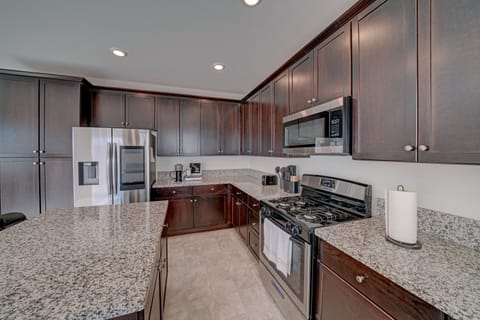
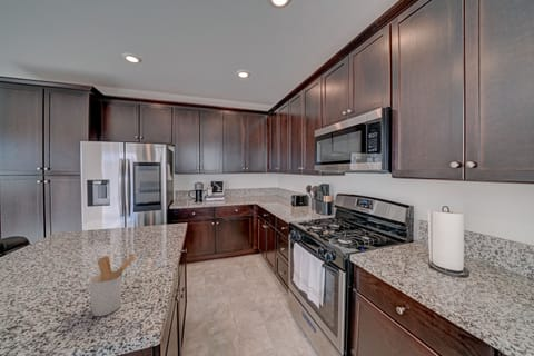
+ utensil holder (115, 281)
